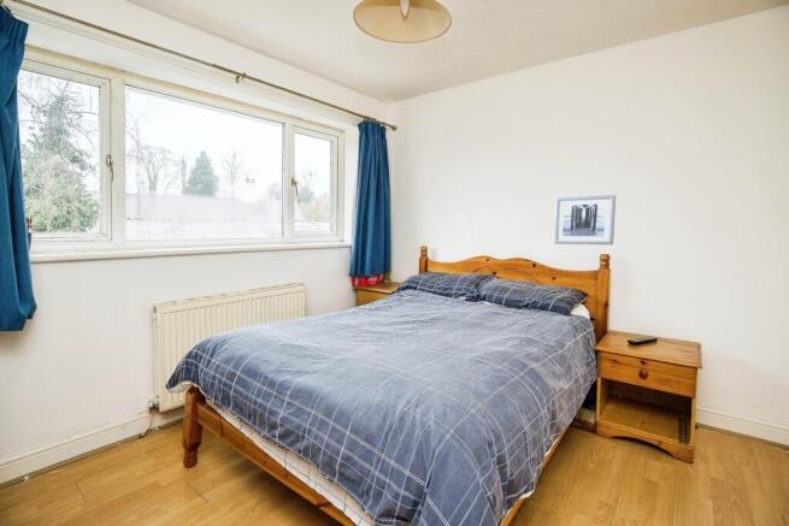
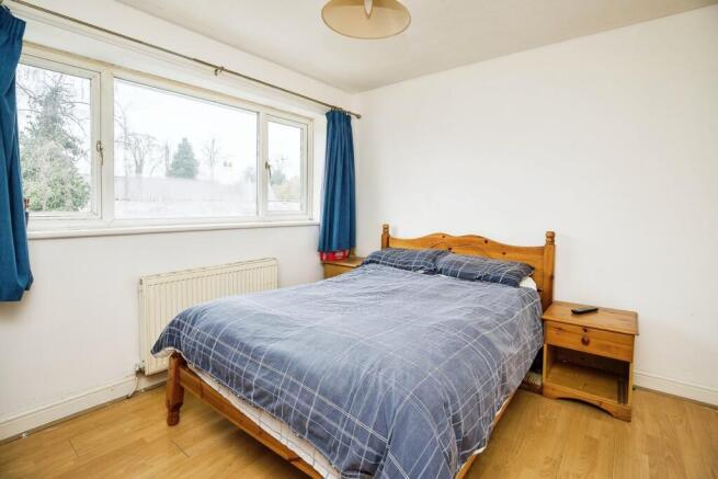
- wall art (583, 220)
